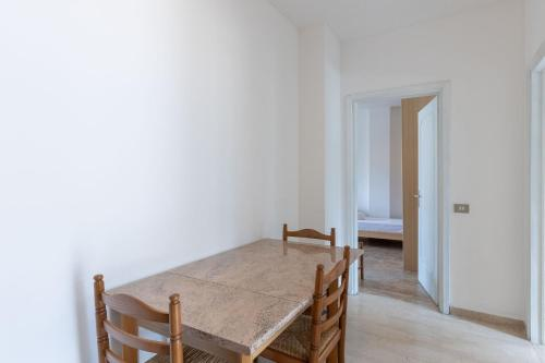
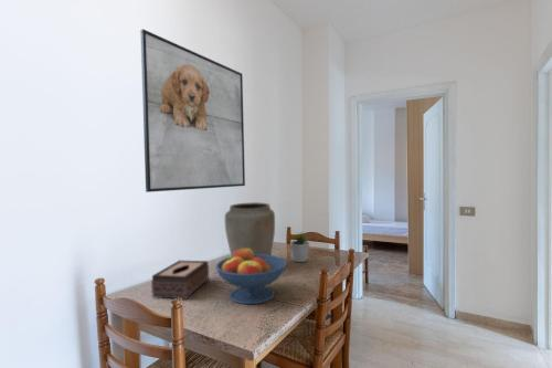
+ vase (250, 235)
+ tissue box (182, 277)
+ fruit bowl (252, 273)
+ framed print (202, 122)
+ potted plant (299, 245)
